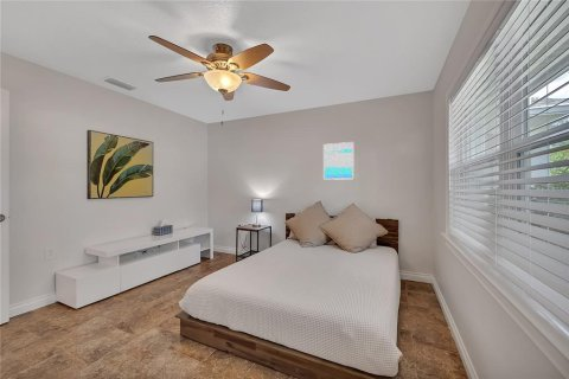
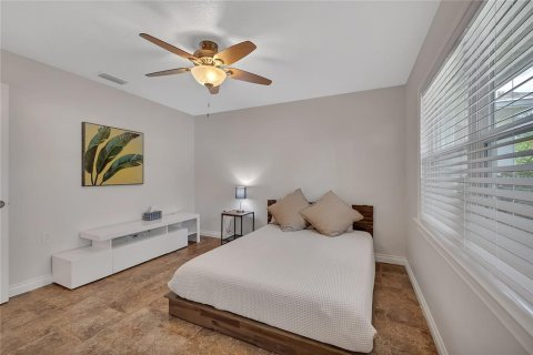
- wall art (338, 161)
